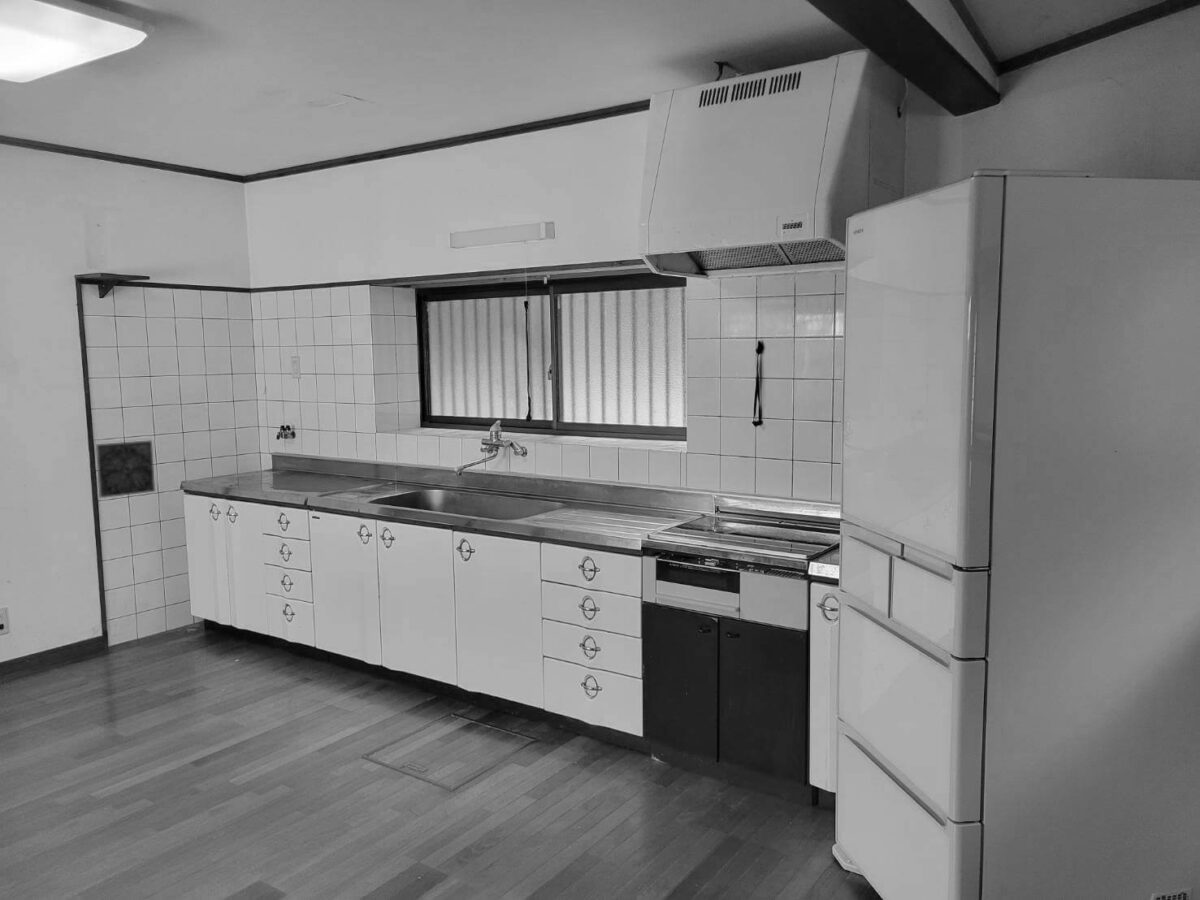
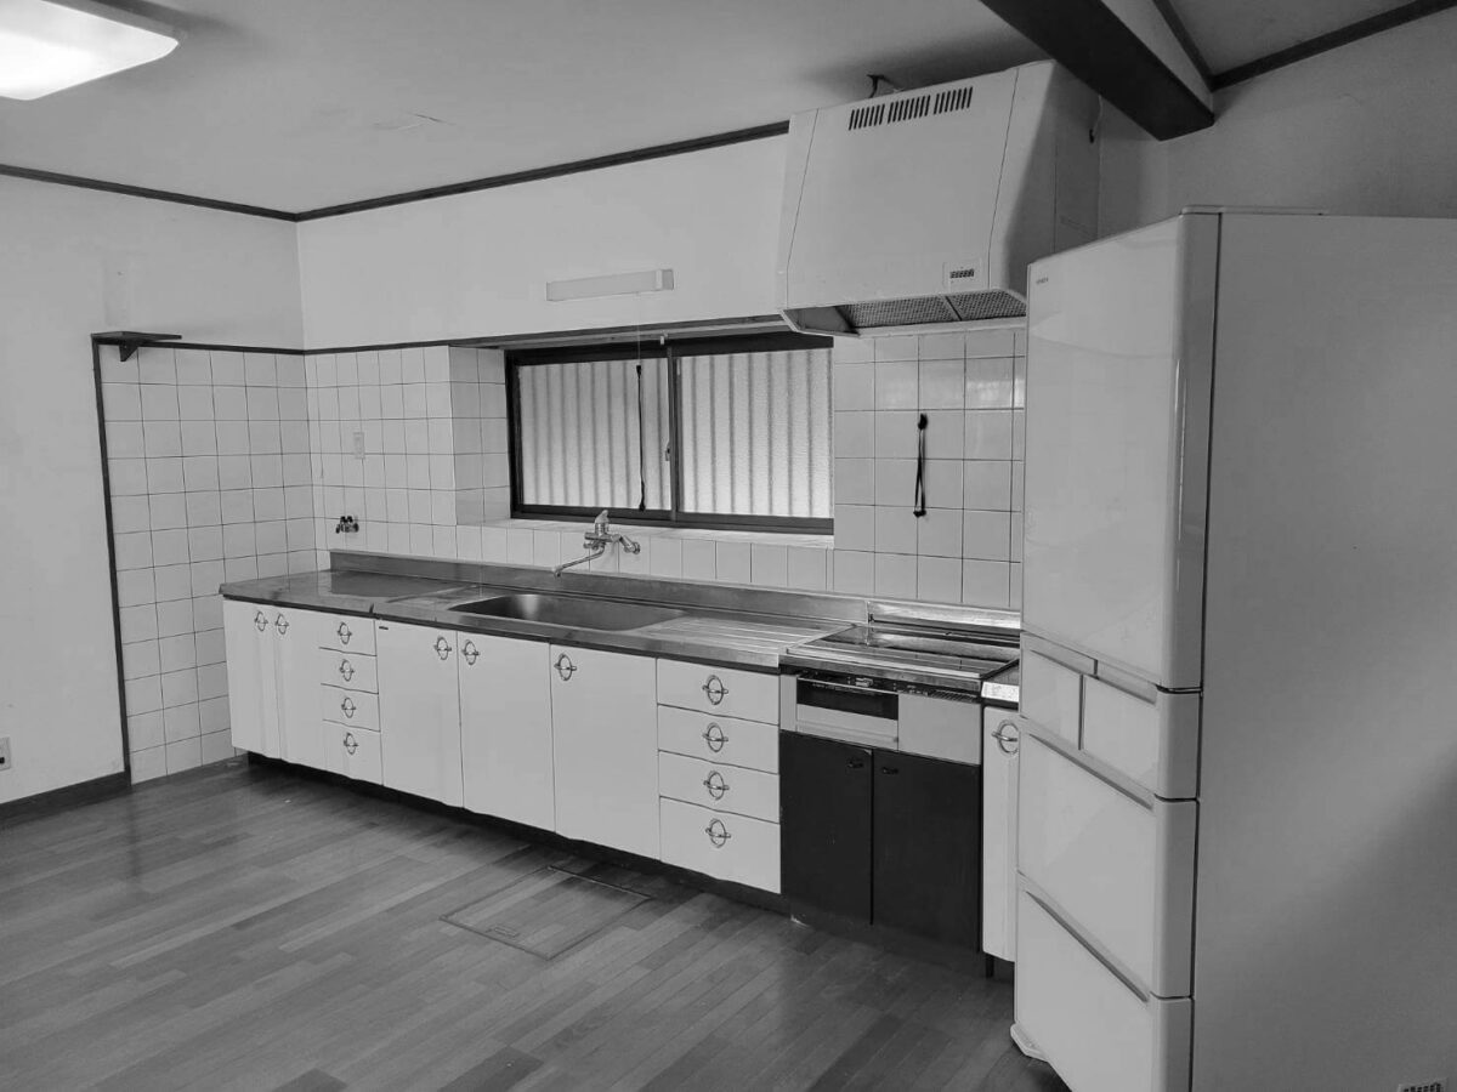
- decorative tile (126, 468)
